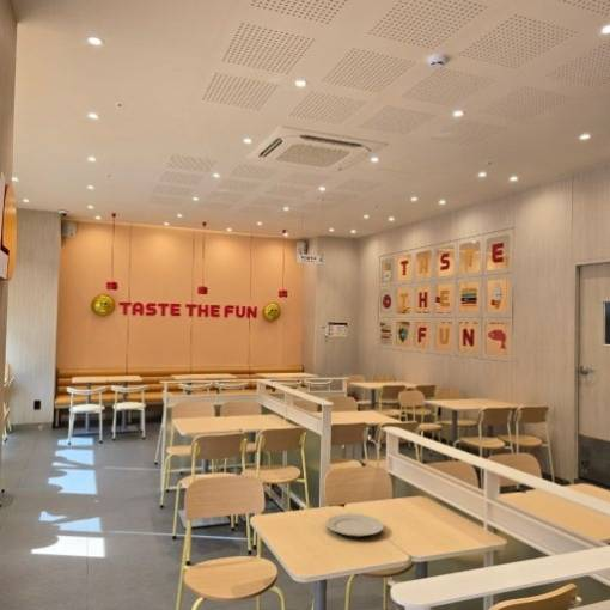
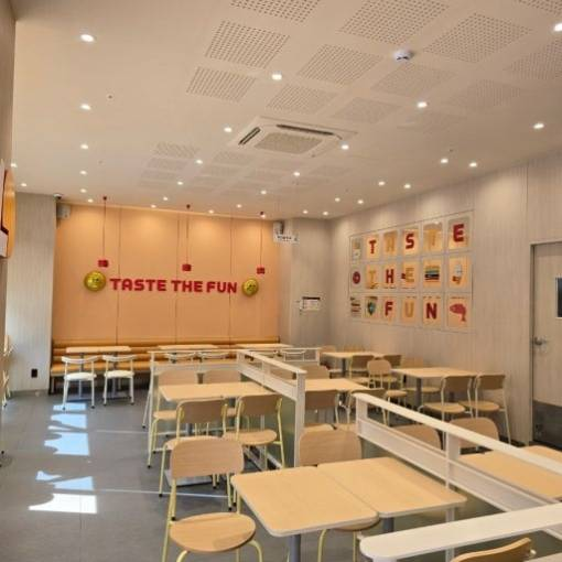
- chinaware (354, 526)
